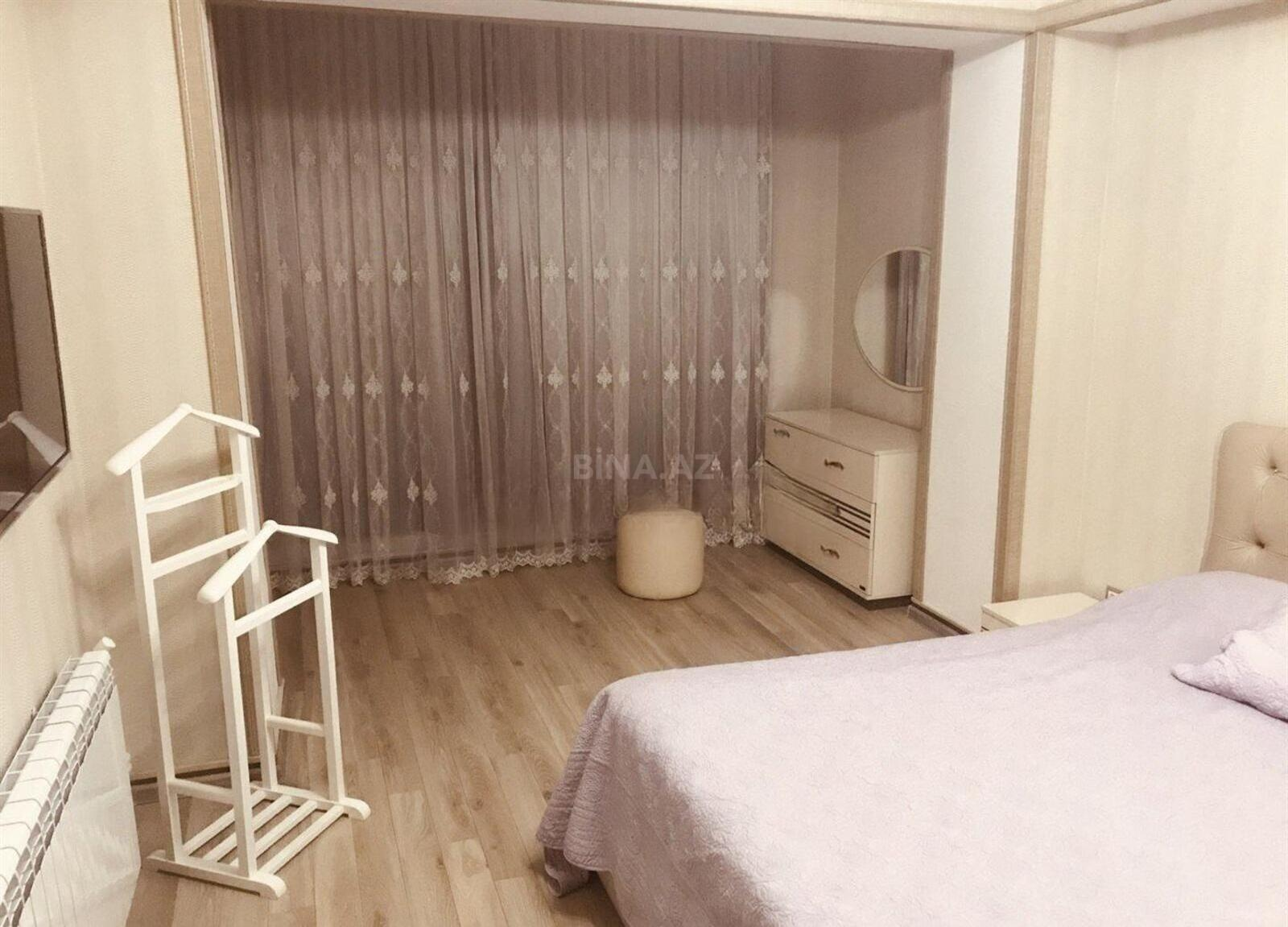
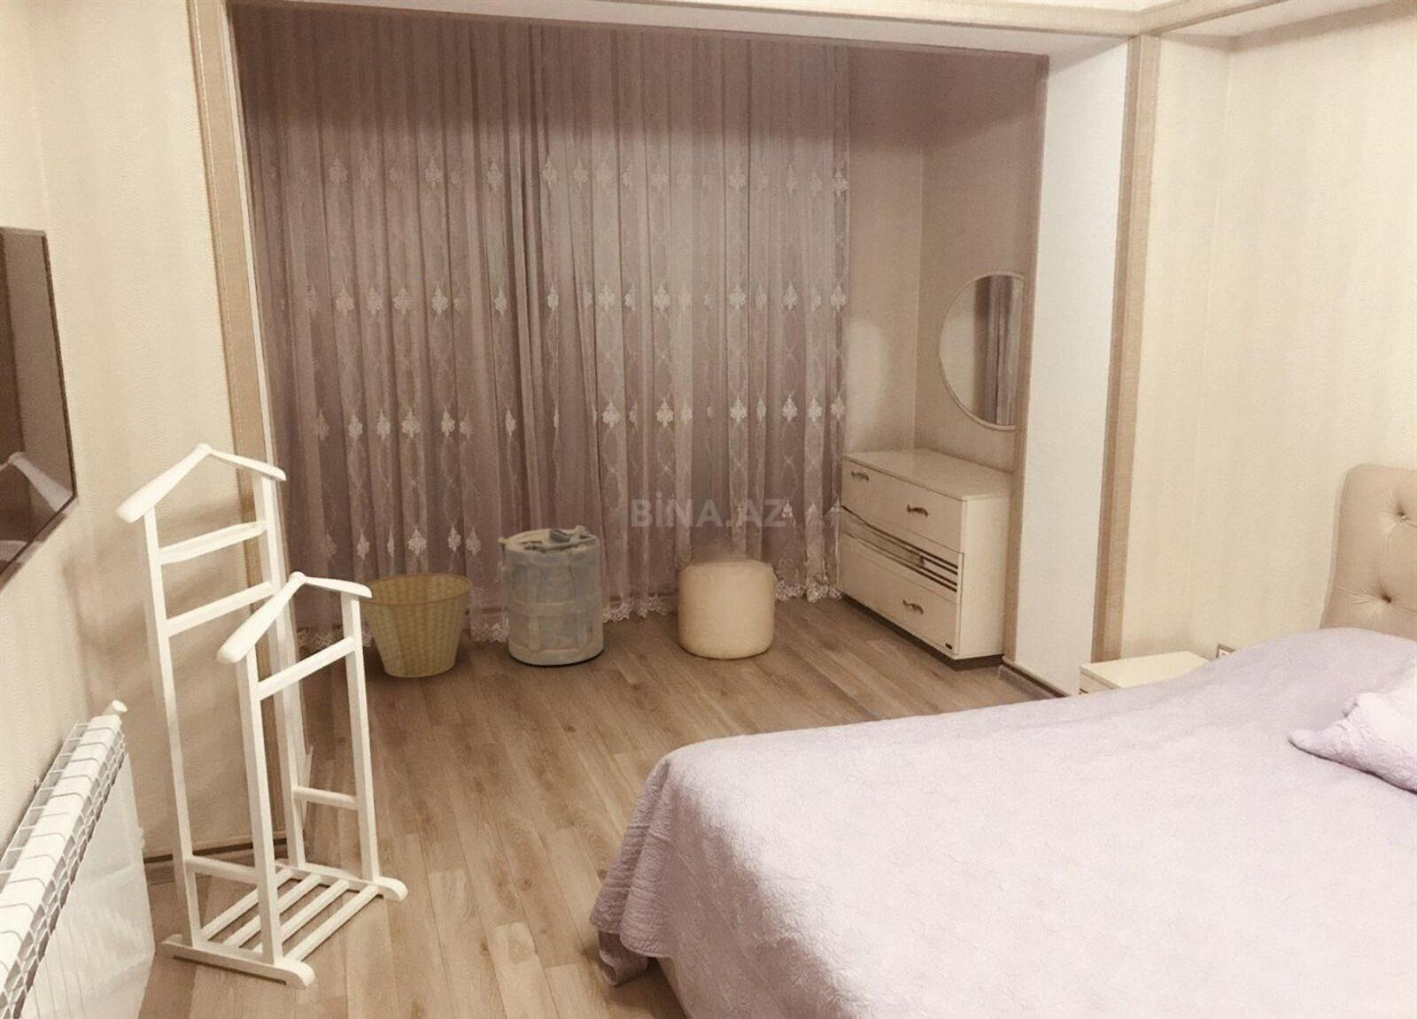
+ basket (416, 625)
+ laundry hamper (549, 589)
